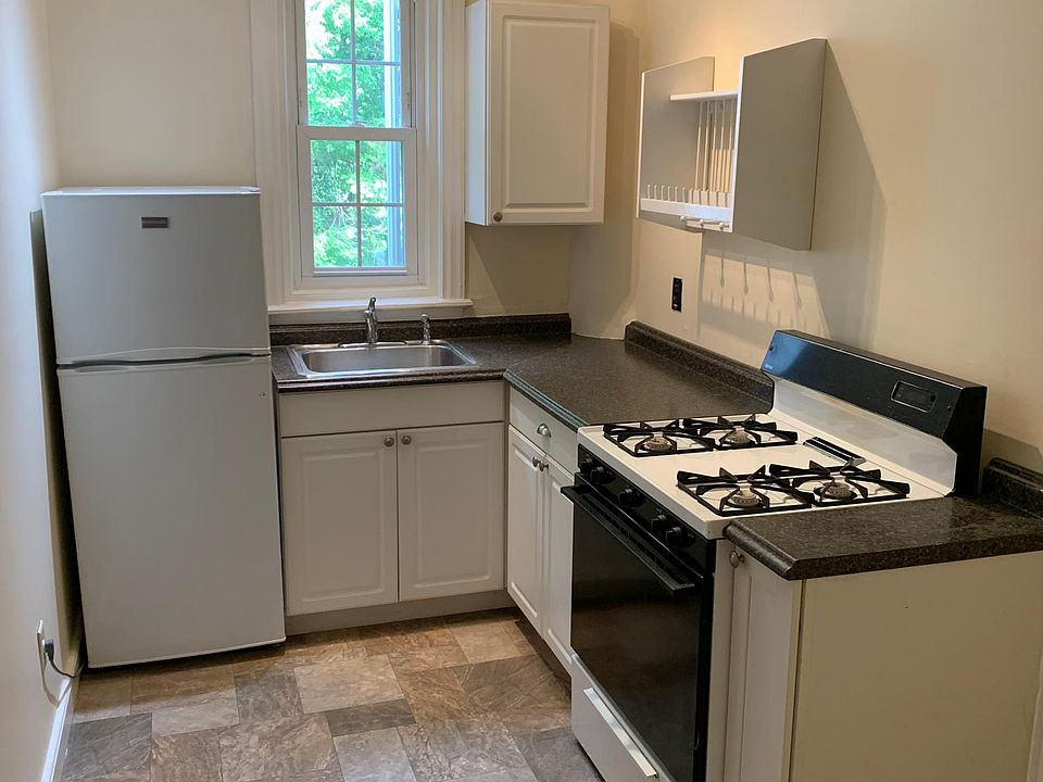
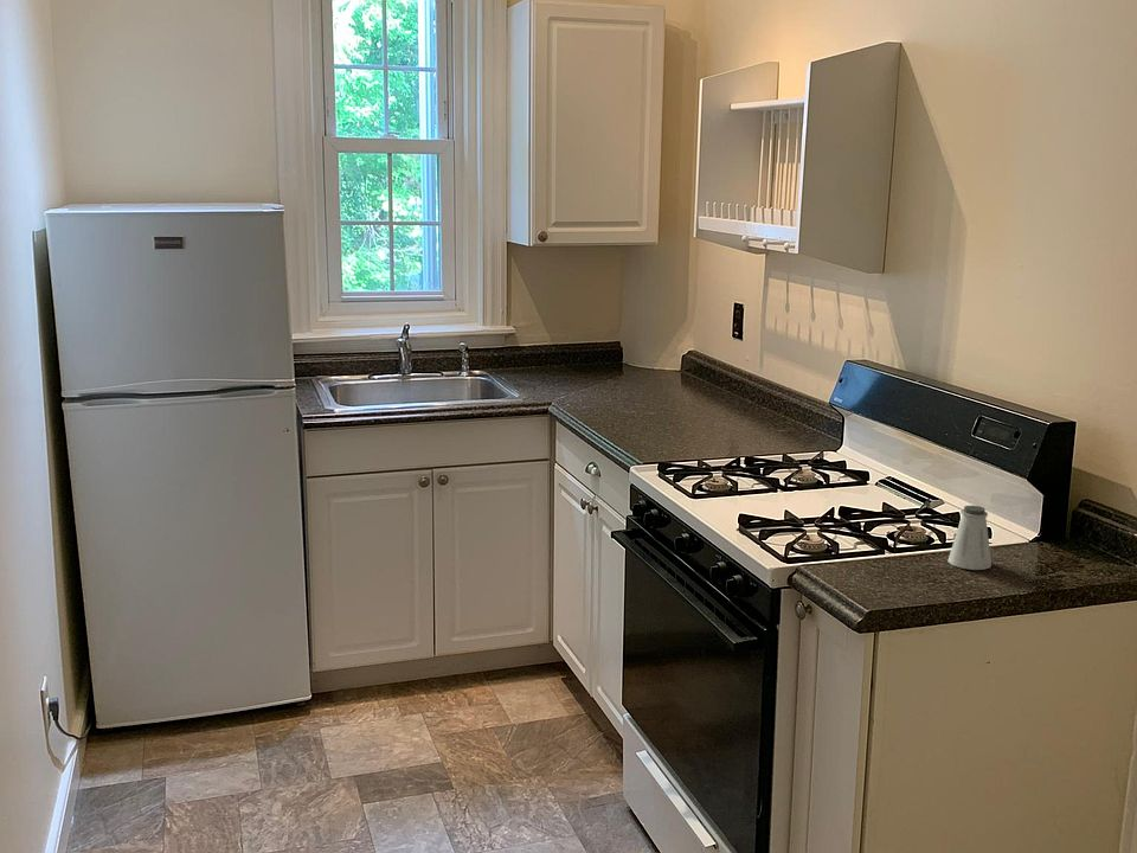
+ saltshaker (971, 535)
